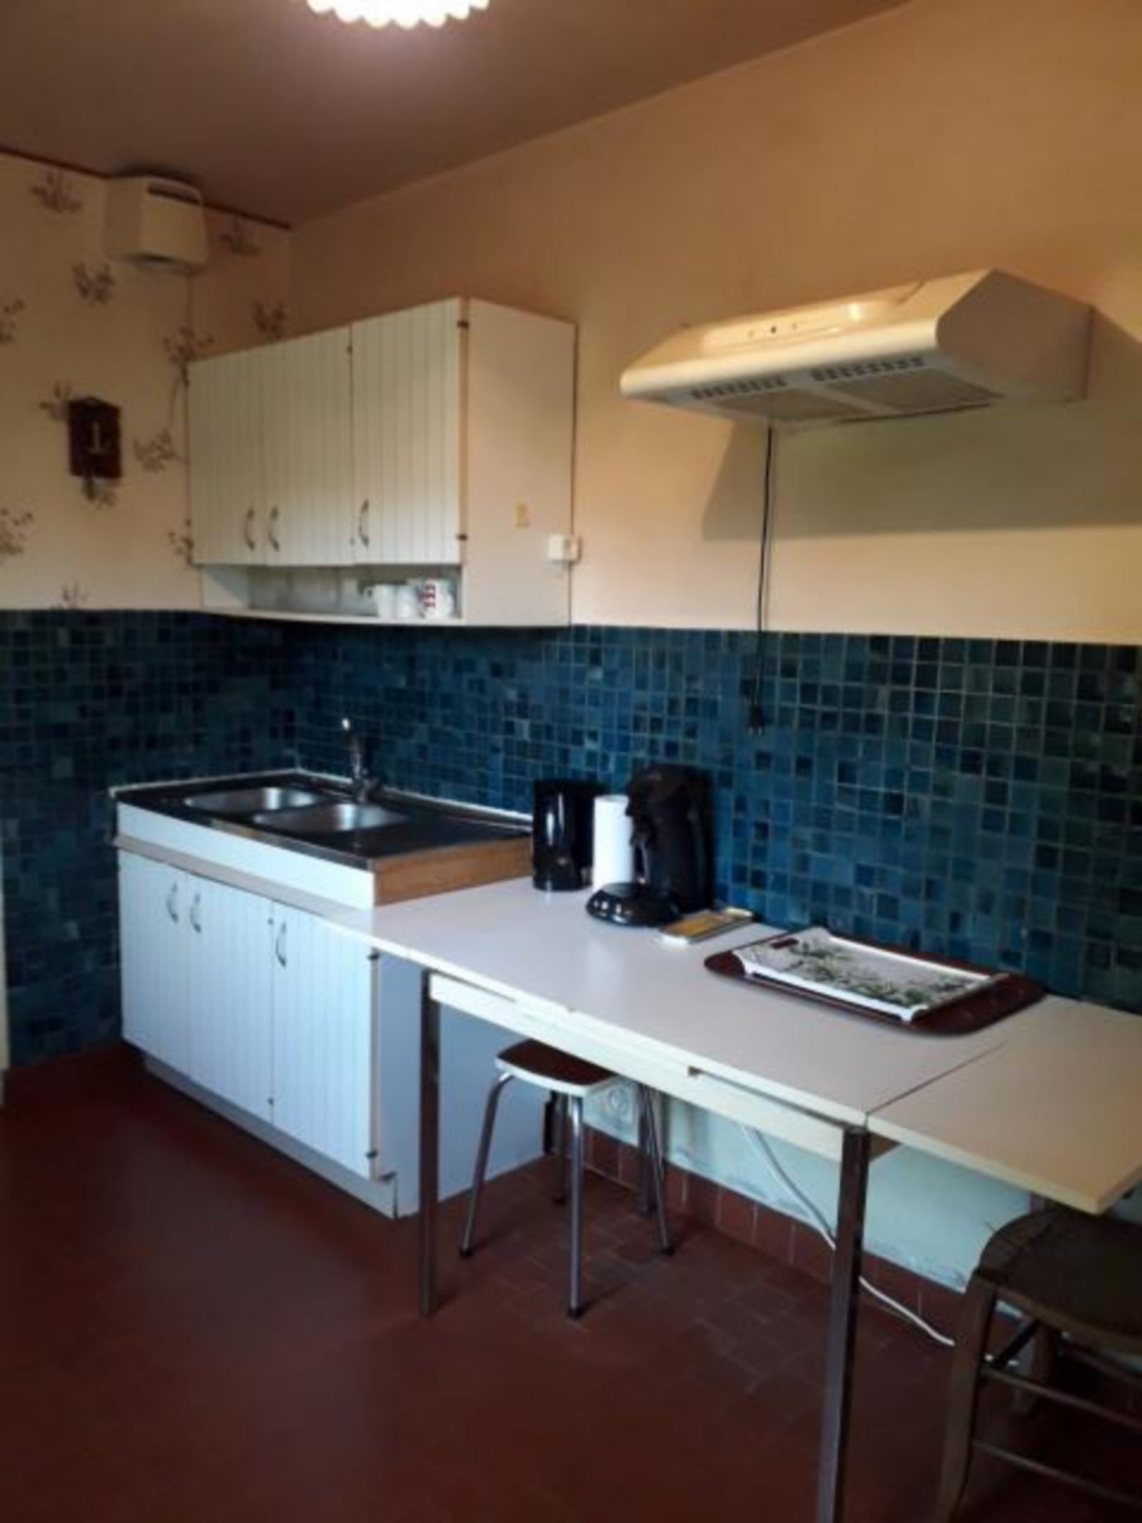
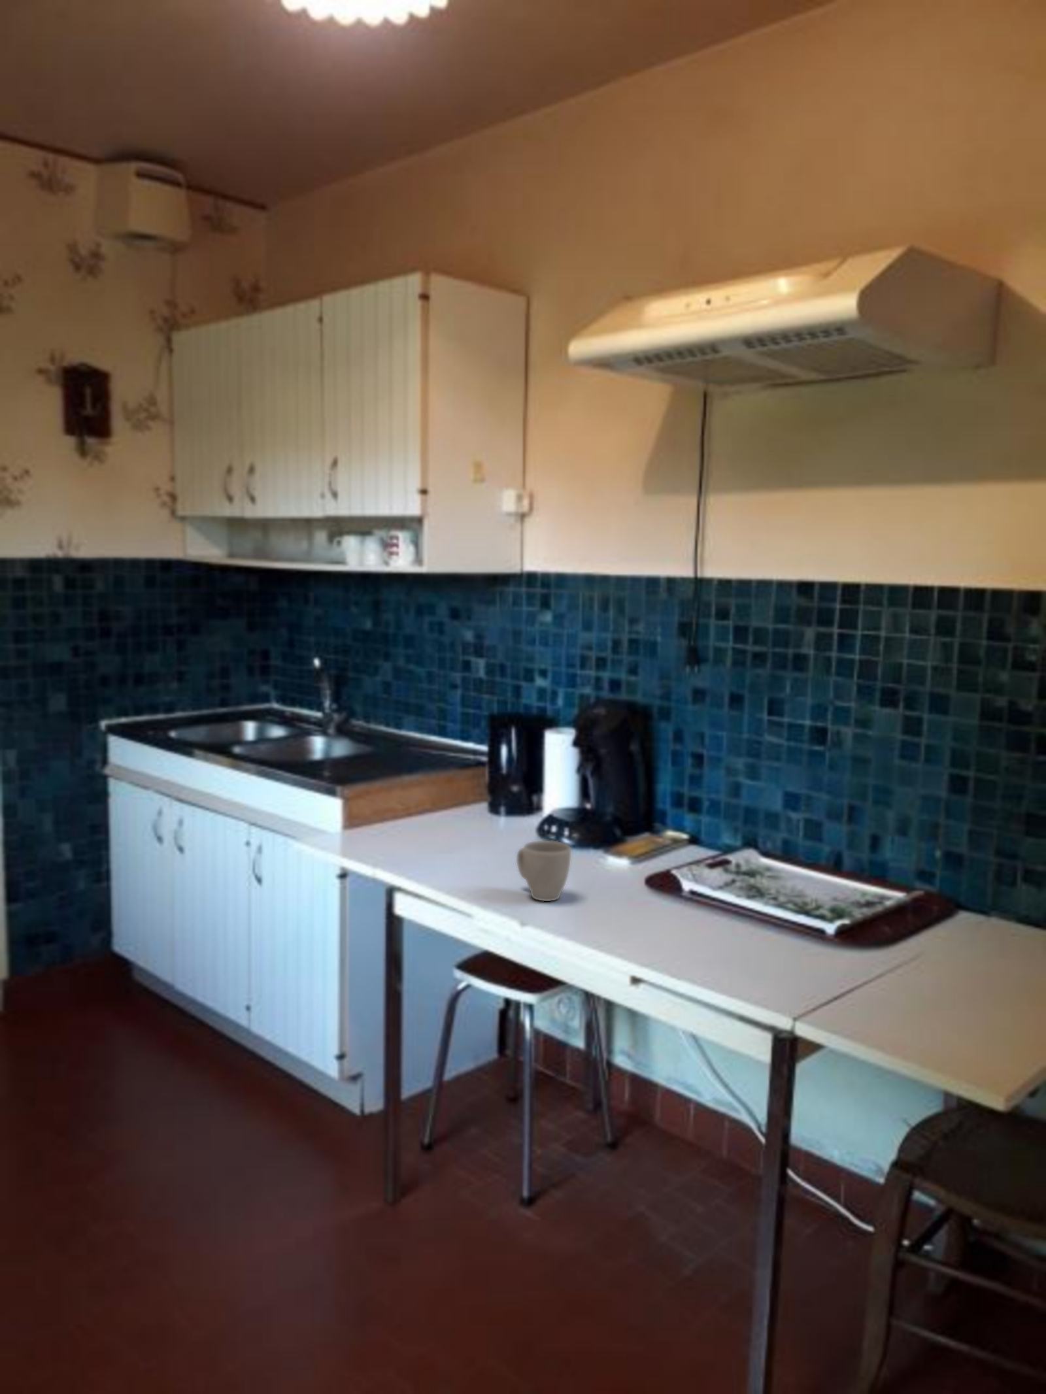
+ mug (539, 869)
